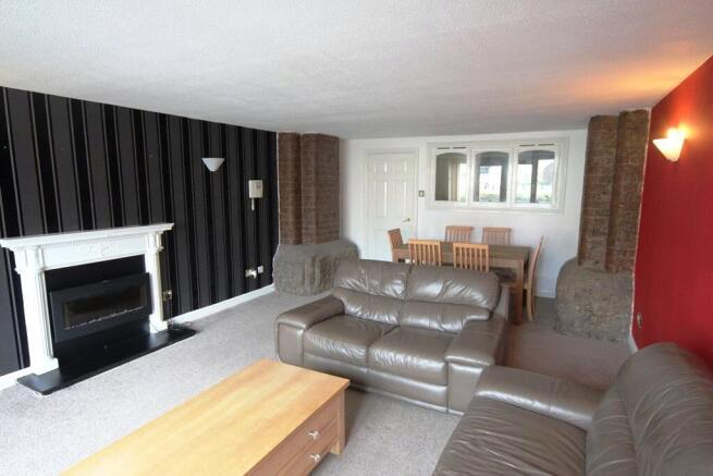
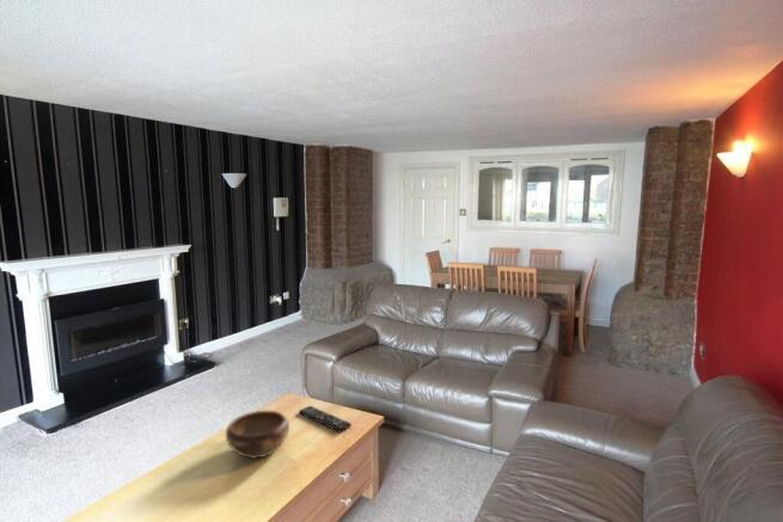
+ decorative bowl (258, 435)
+ remote control (324, 417)
